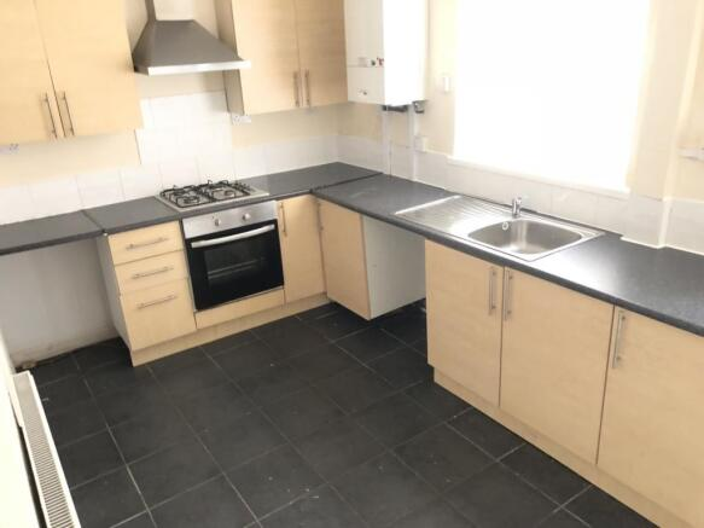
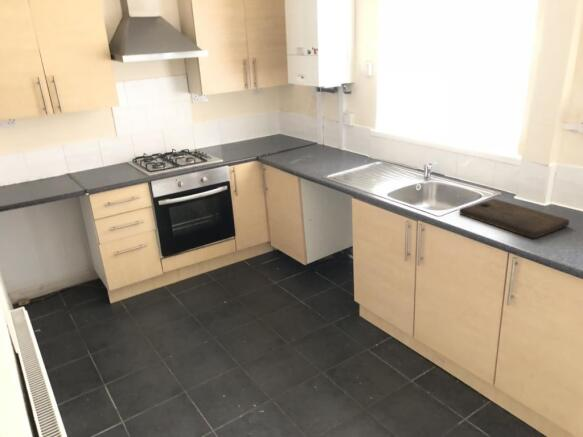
+ cutting board (511, 216)
